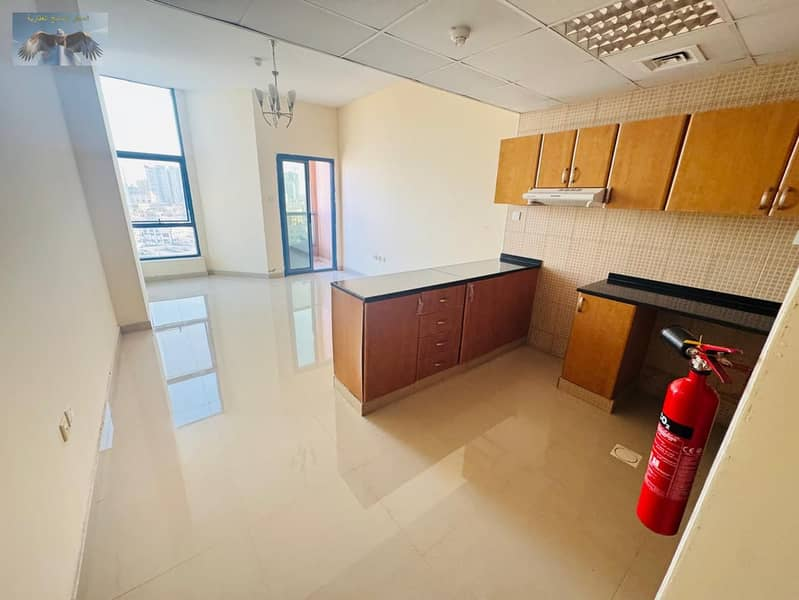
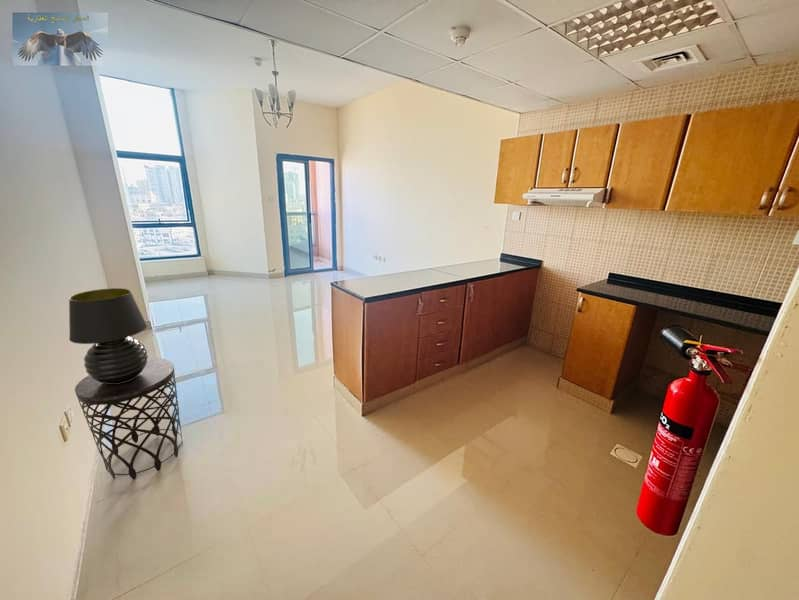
+ table lamp (112, 337)
+ side table (137, 417)
